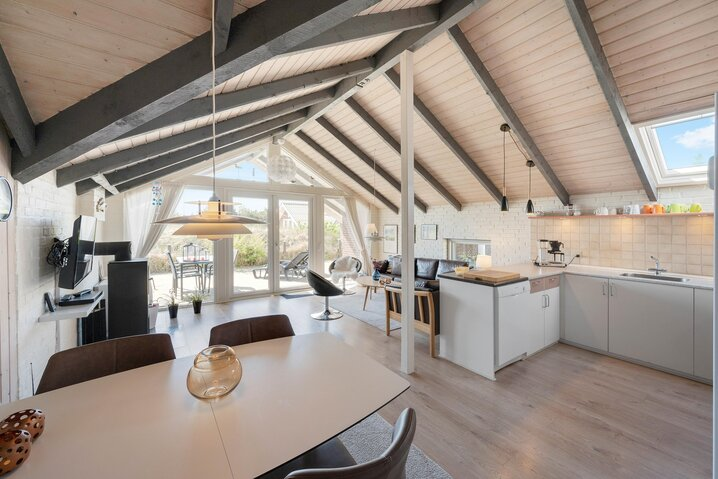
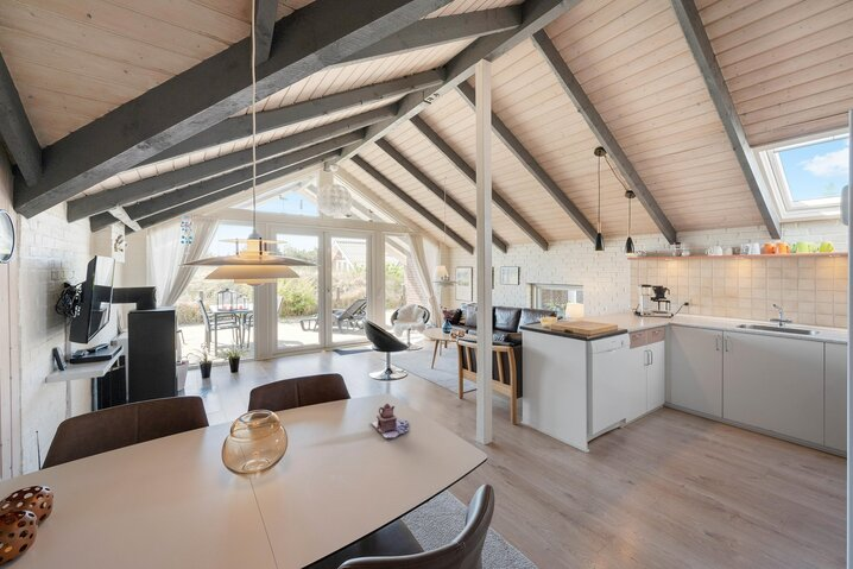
+ teapot (388, 416)
